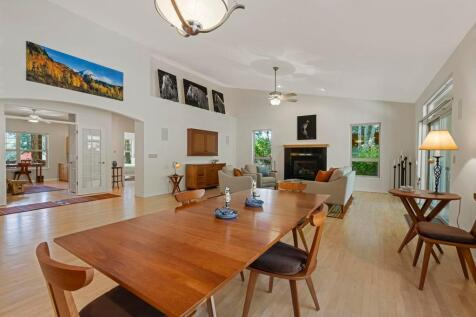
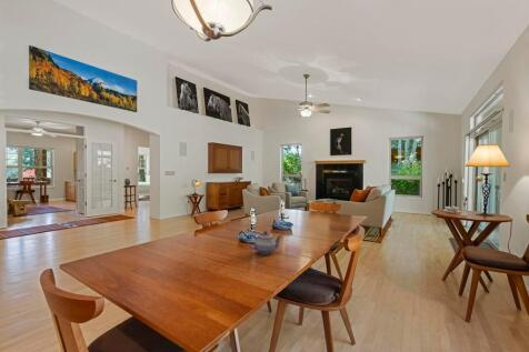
+ teapot (264, 241)
